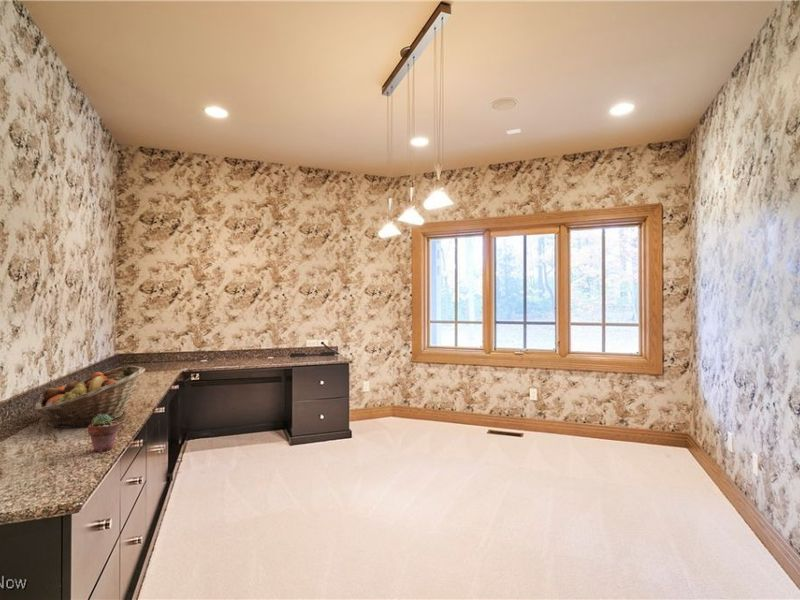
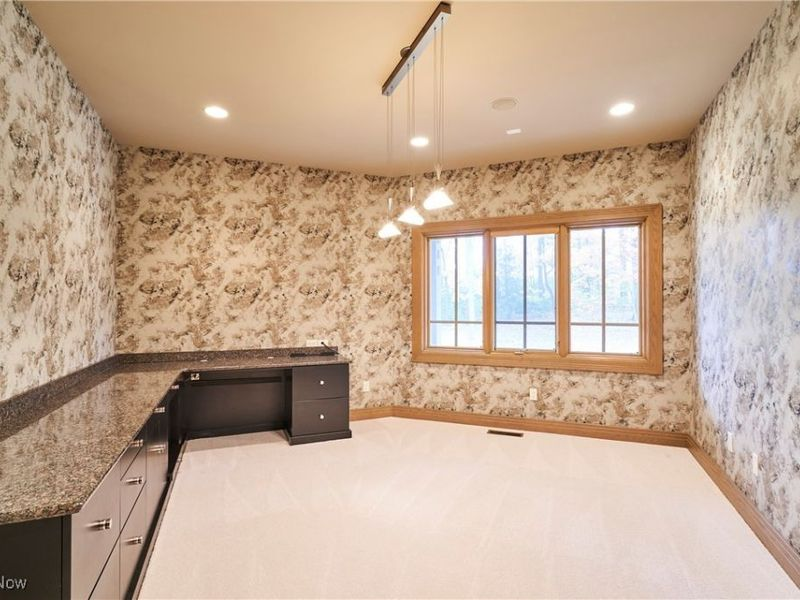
- fruit basket (92, 394)
- potted succulent (103, 431)
